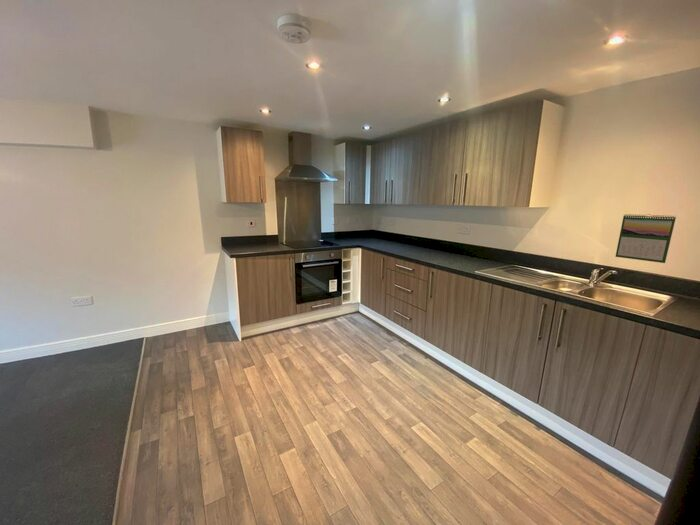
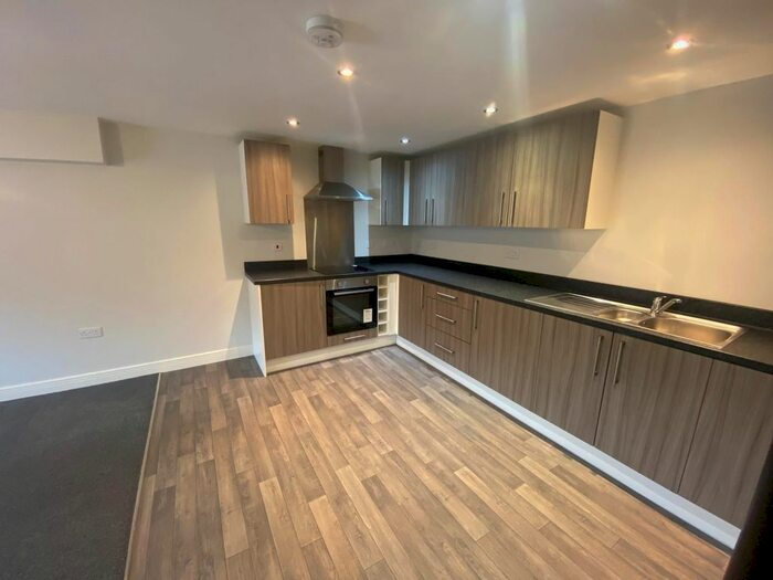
- calendar (643, 237)
